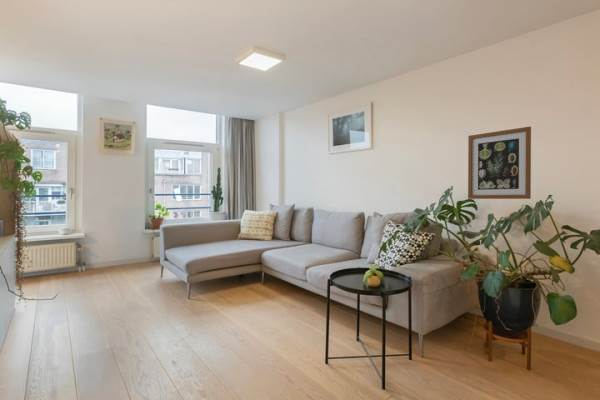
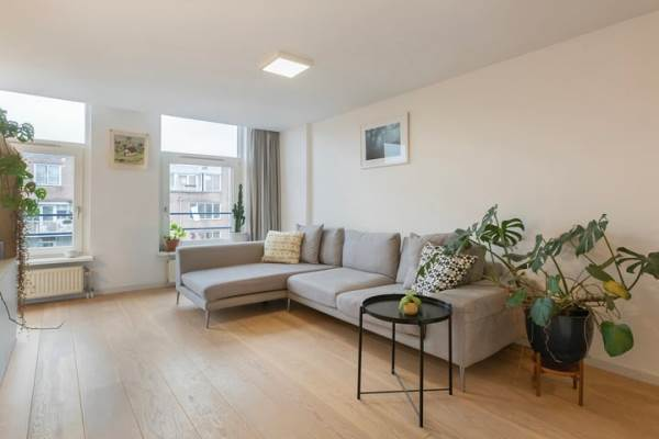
- wall art (497, 165)
